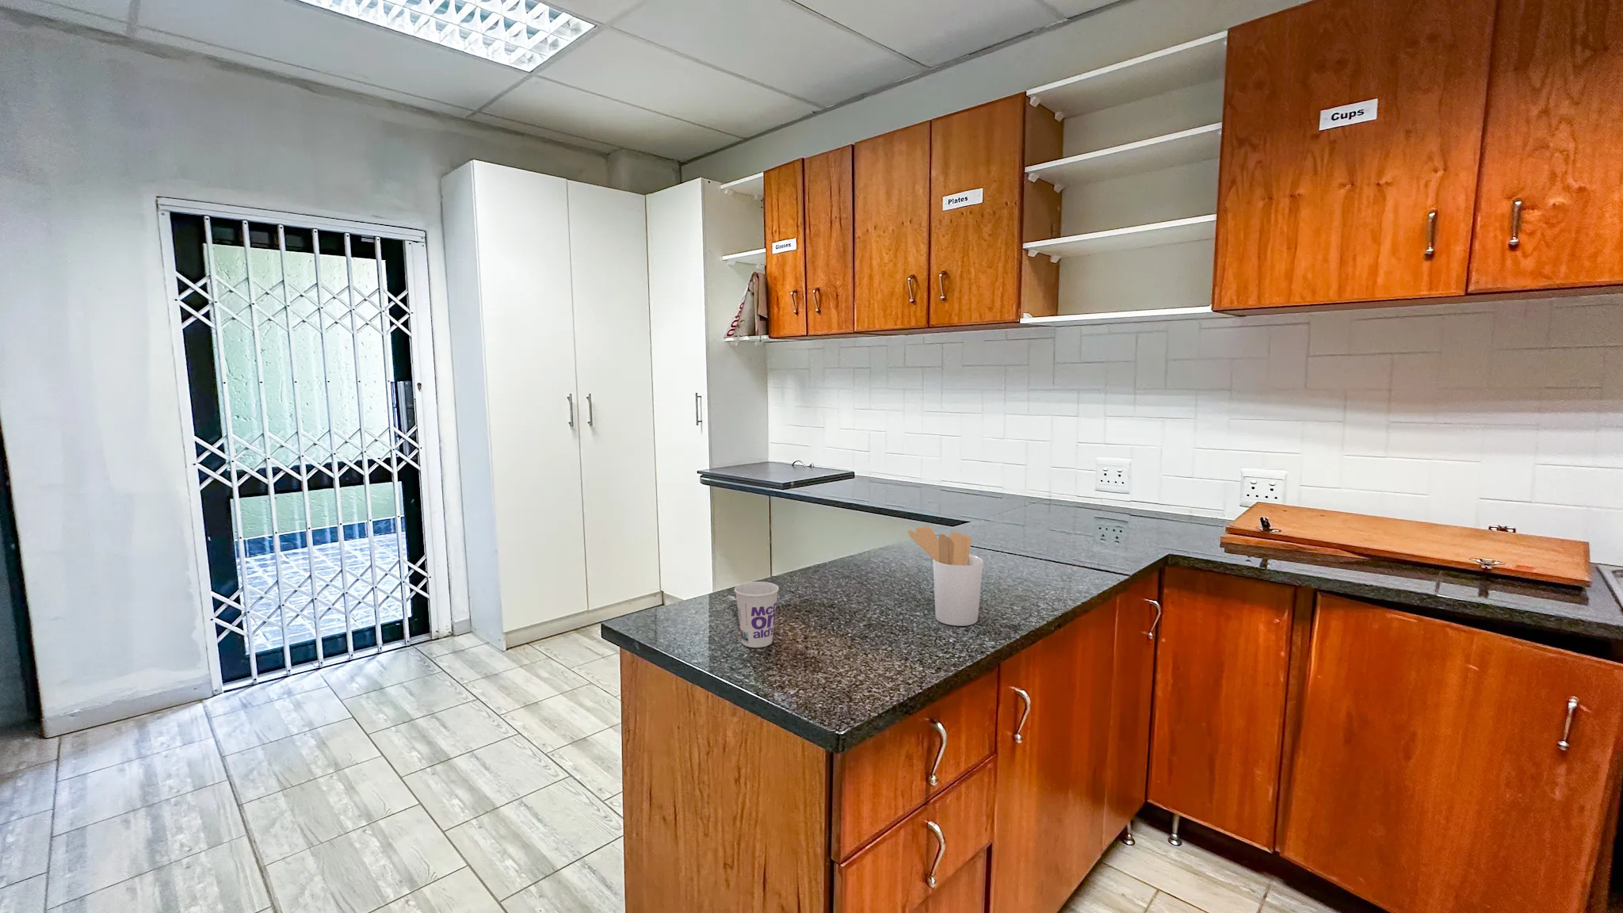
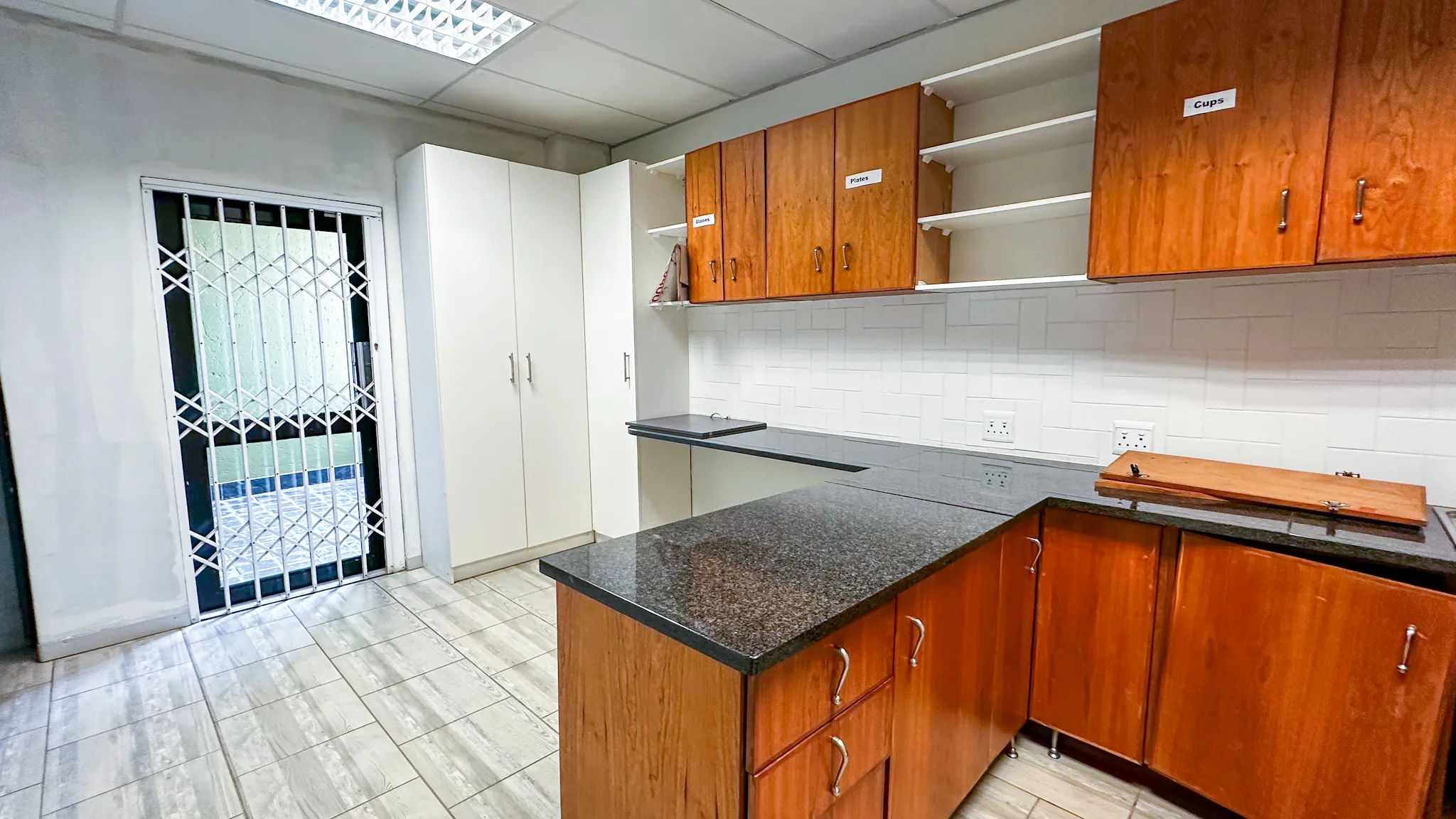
- utensil holder (944, 572)
- cup (757, 614)
